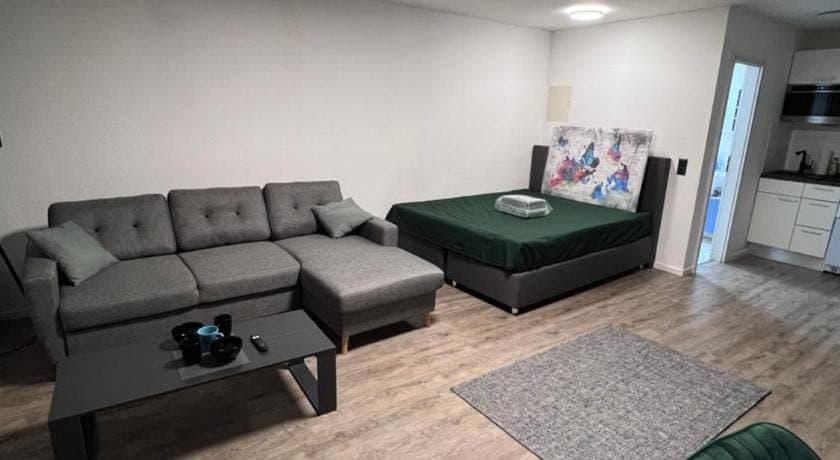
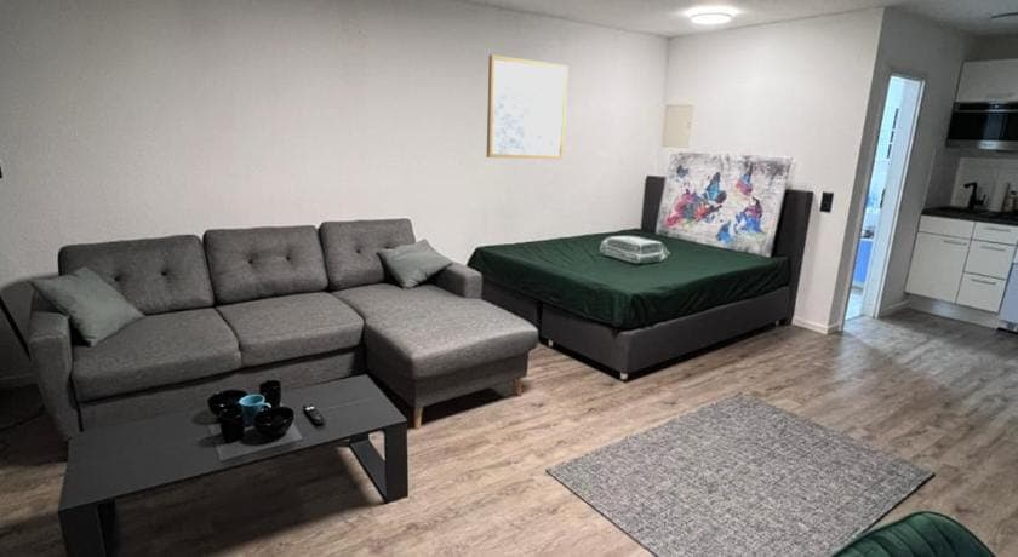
+ wall art (527, 110)
